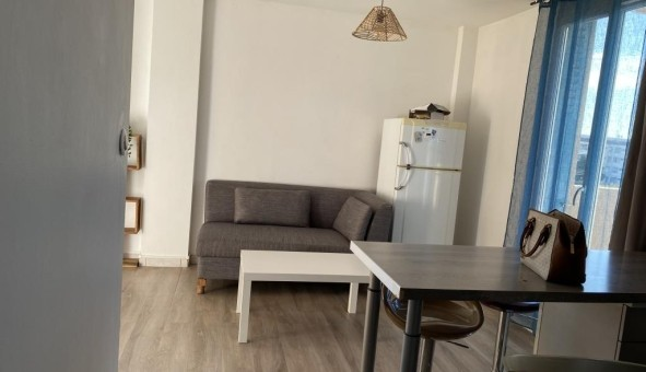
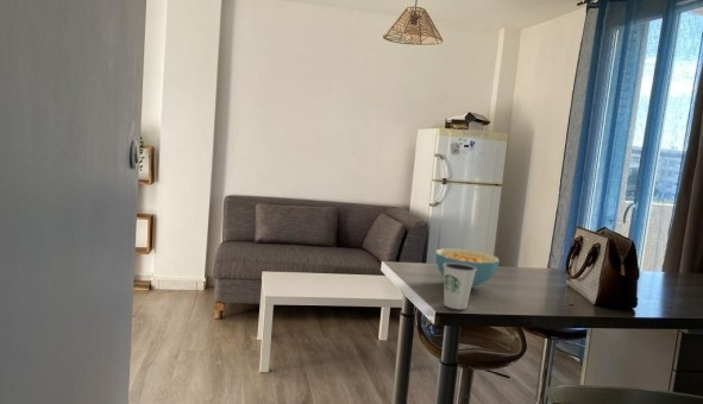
+ dixie cup (457, 286)
+ cereal bowl (467, 264)
